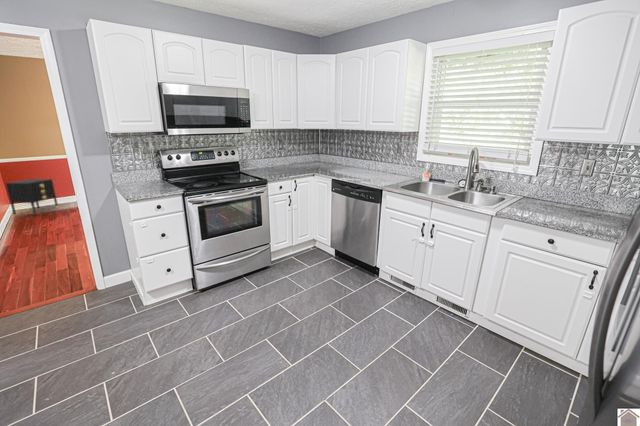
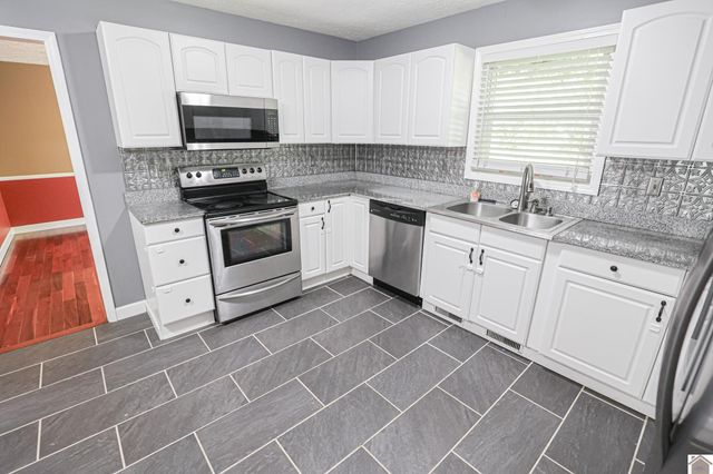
- nightstand (33, 196)
